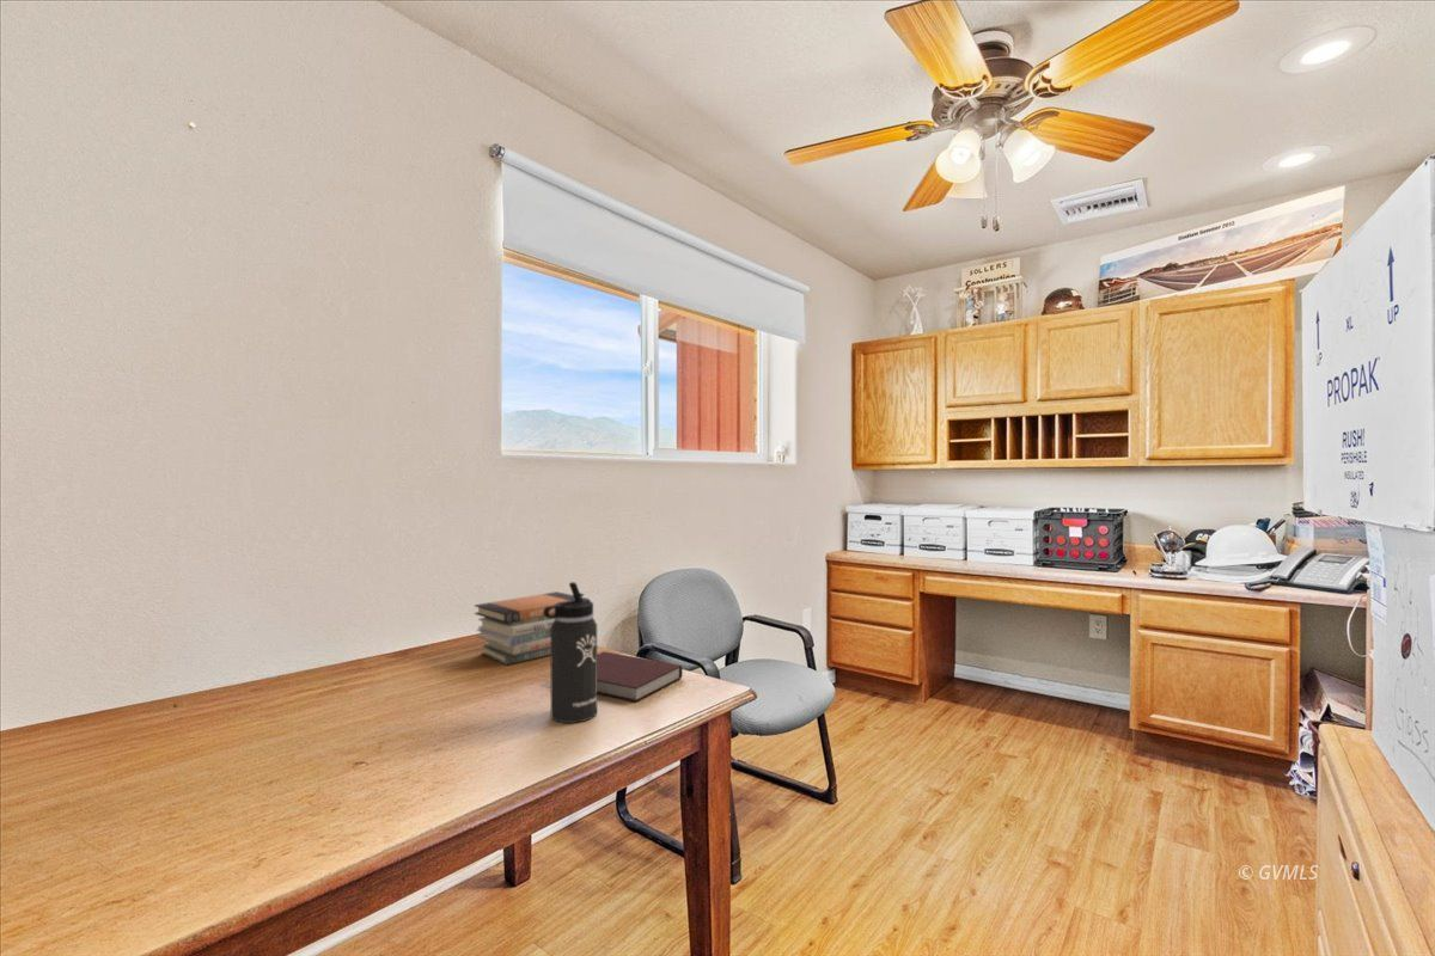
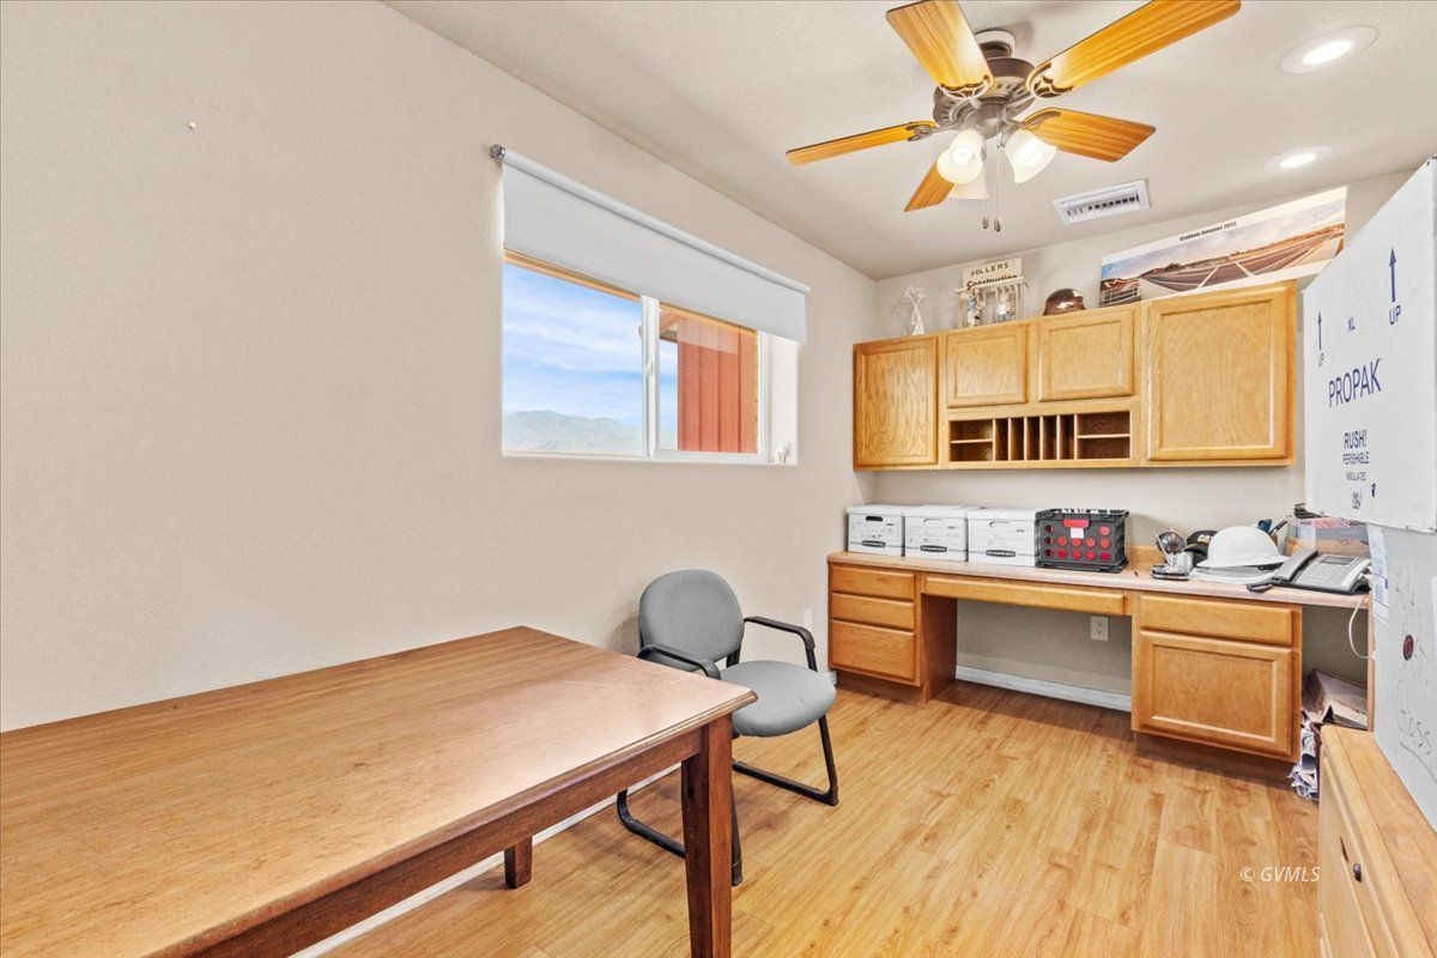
- notebook (618, 674)
- book stack (533, 625)
- thermos bottle (569, 649)
